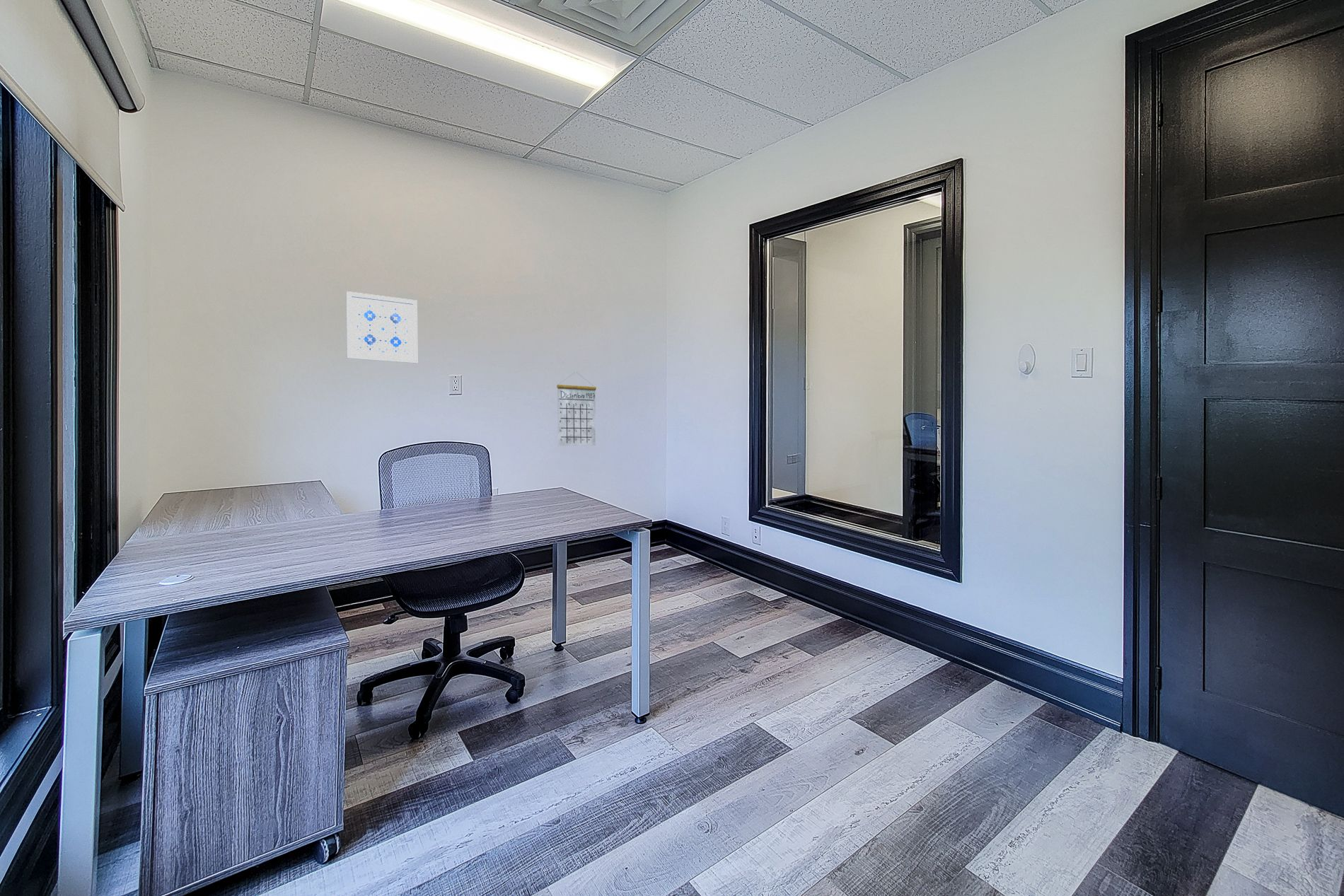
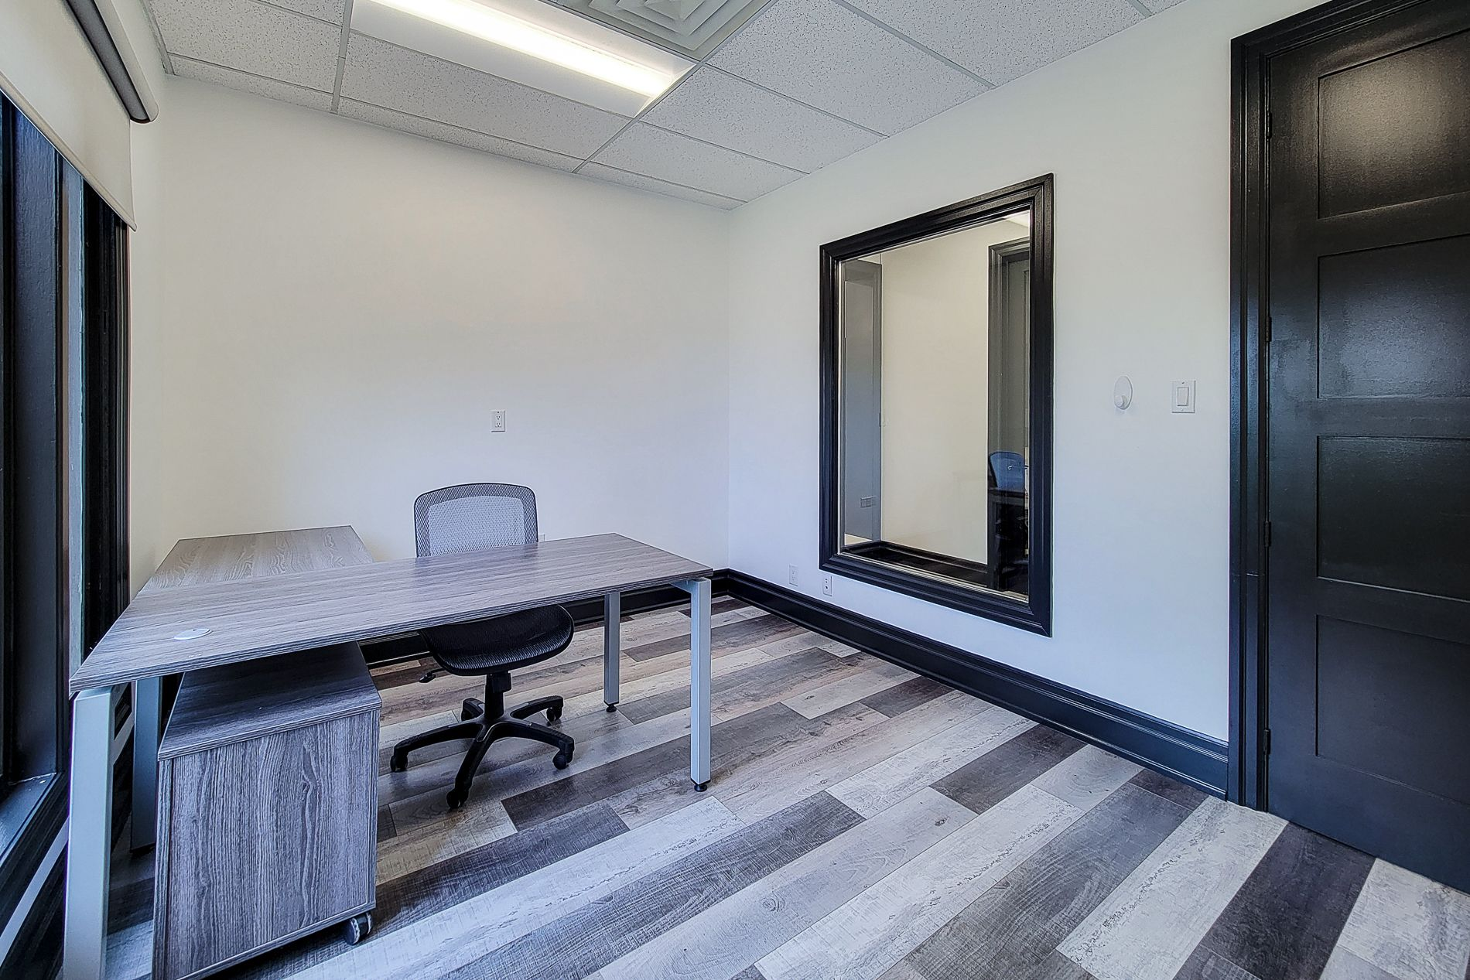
- wall art (383, 328)
- calendar (577, 408)
